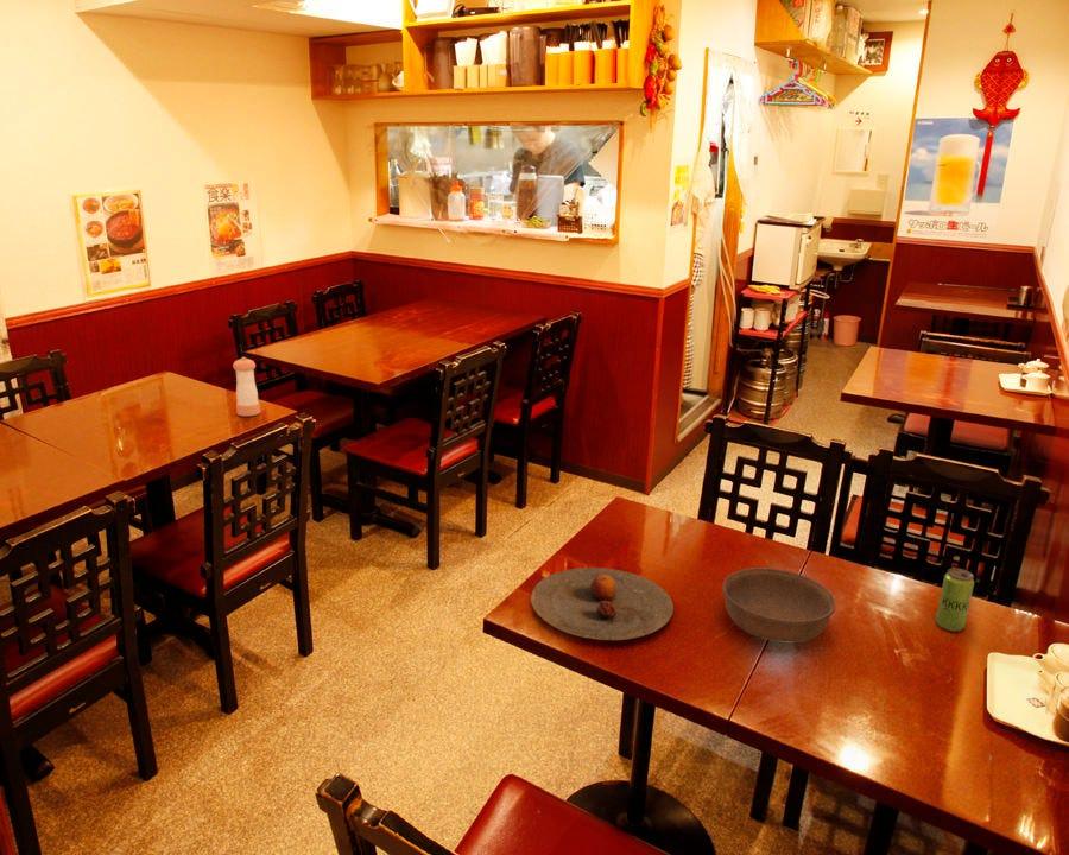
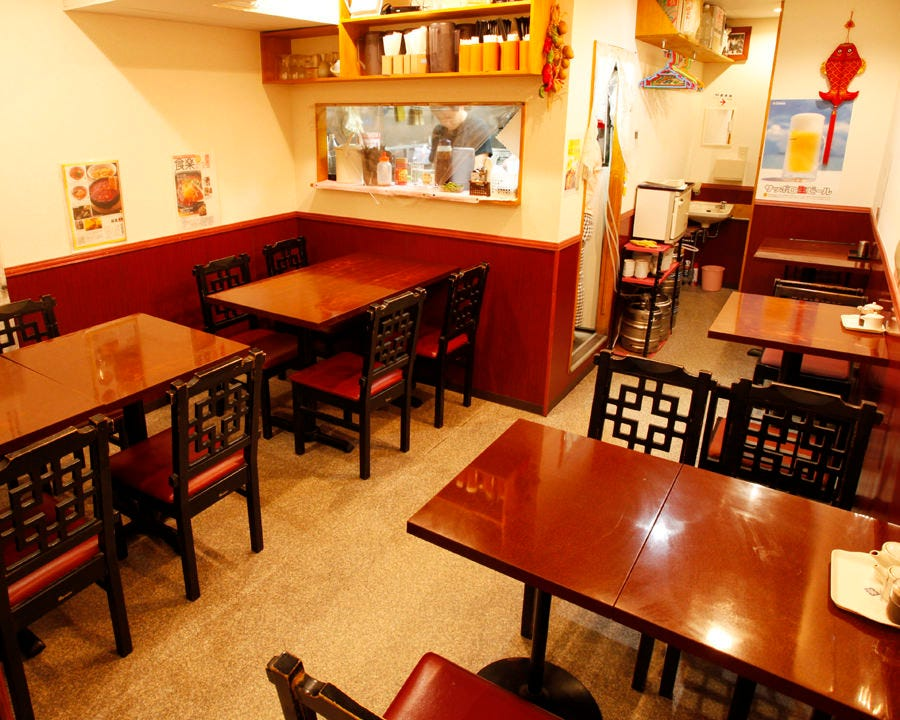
- beverage can (955, 600)
- pepper shaker (246, 385)
- soup bowl (776, 608)
- plate (602, 595)
